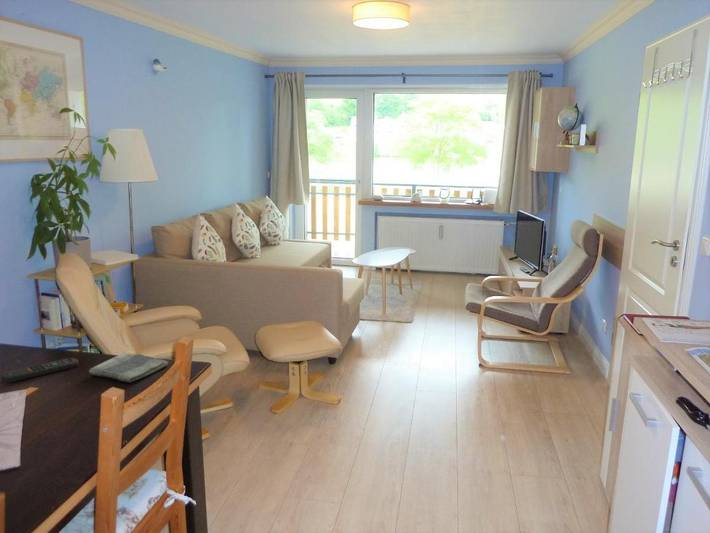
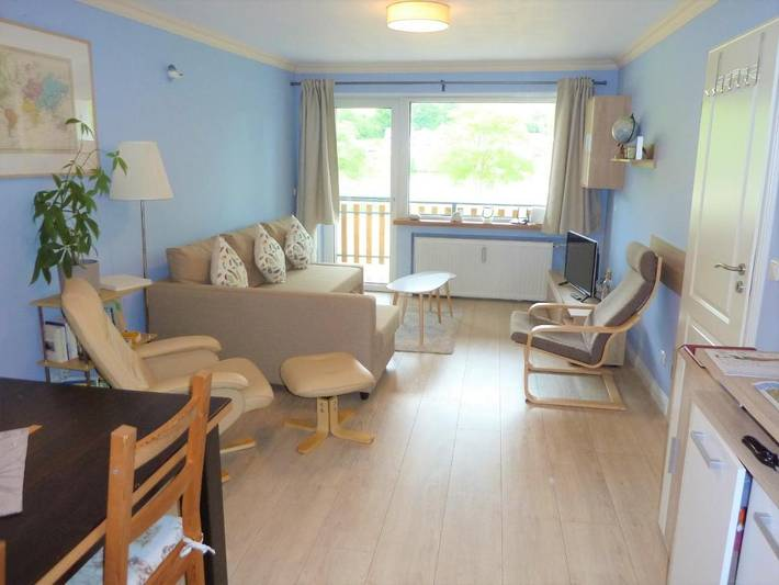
- dish towel (130, 365)
- remote control (41, 369)
